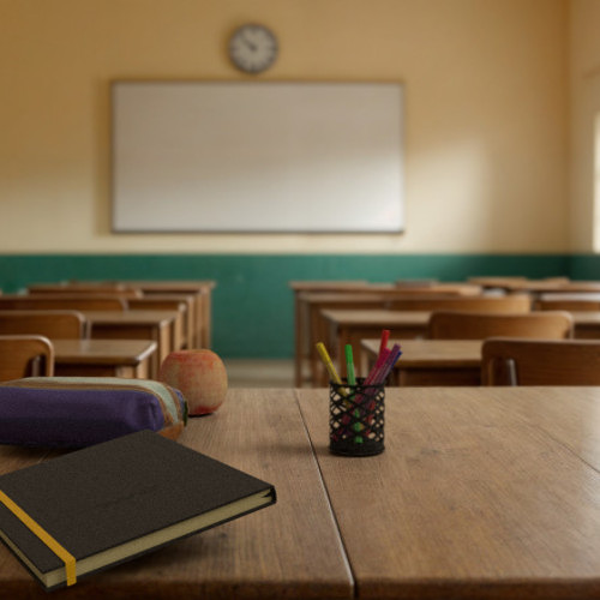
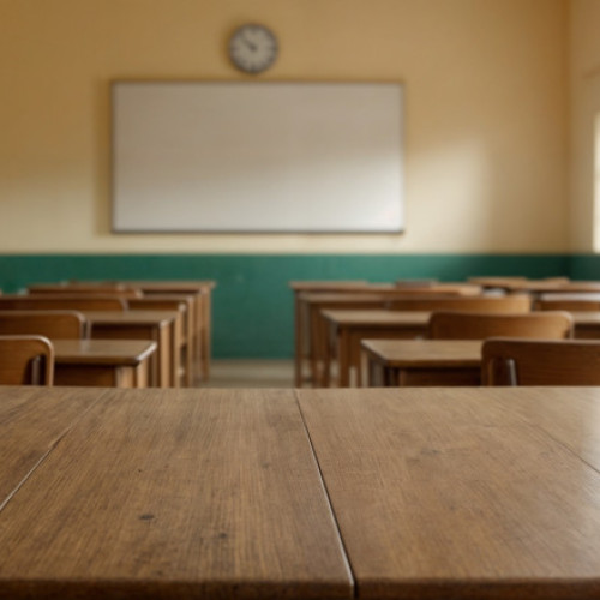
- apple (192, 380)
- pencil case (79, 413)
- notepad (107, 494)
- pen holder (358, 389)
